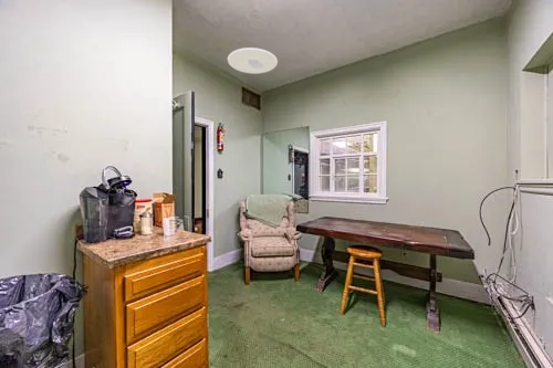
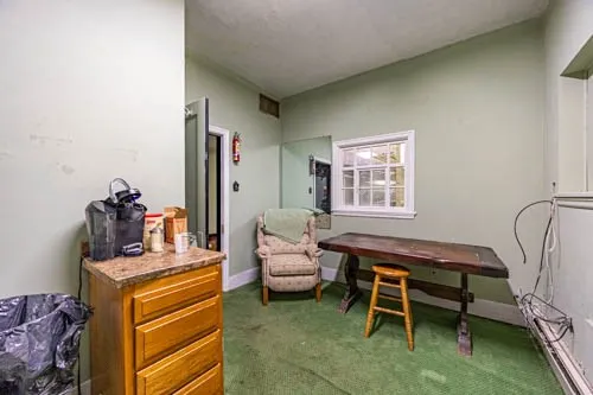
- ceiling light (252, 59)
